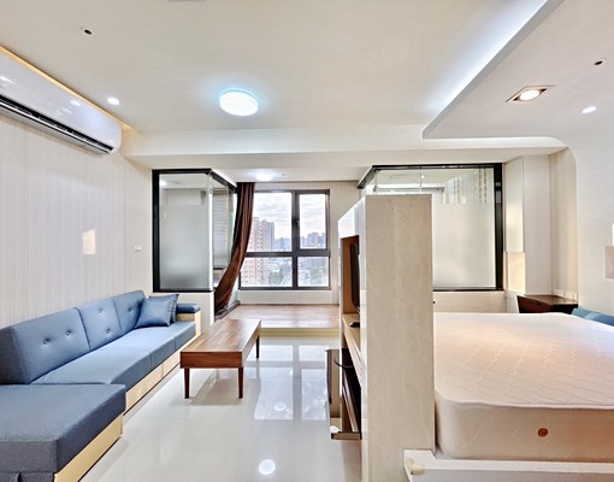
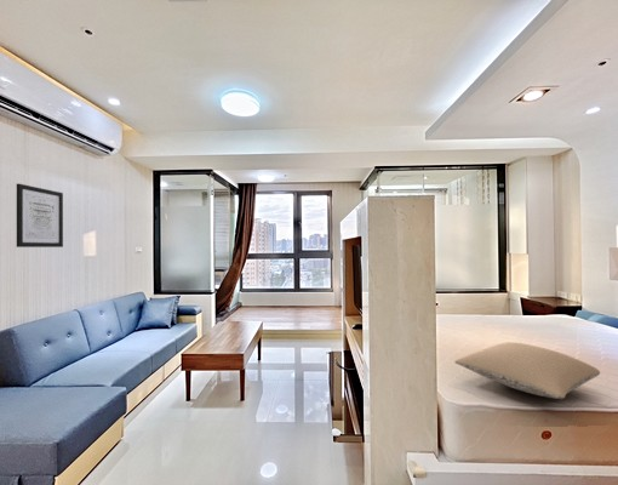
+ pillow (525, 366)
+ wall art (41, 217)
